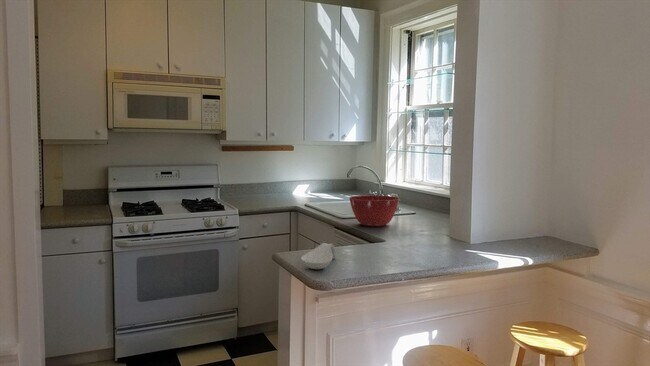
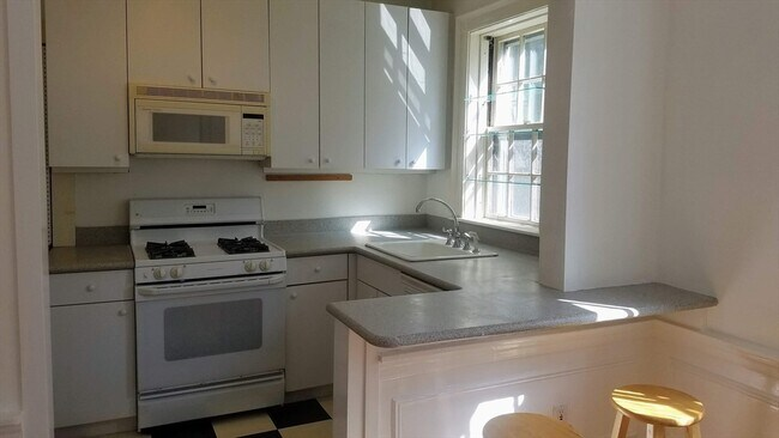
- mixing bowl (373, 211)
- spoon rest (321, 255)
